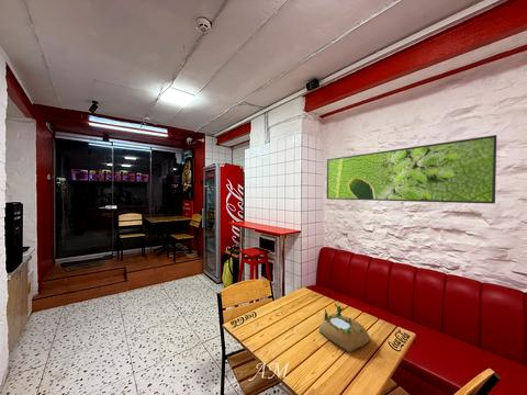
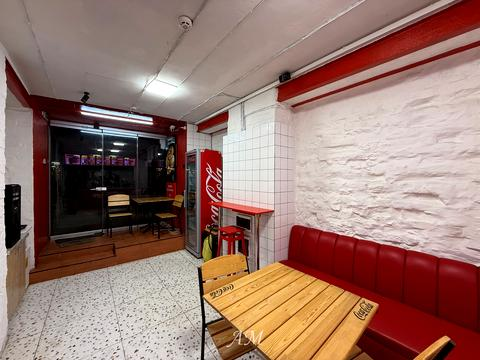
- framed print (389, 176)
- succulent planter (344, 323)
